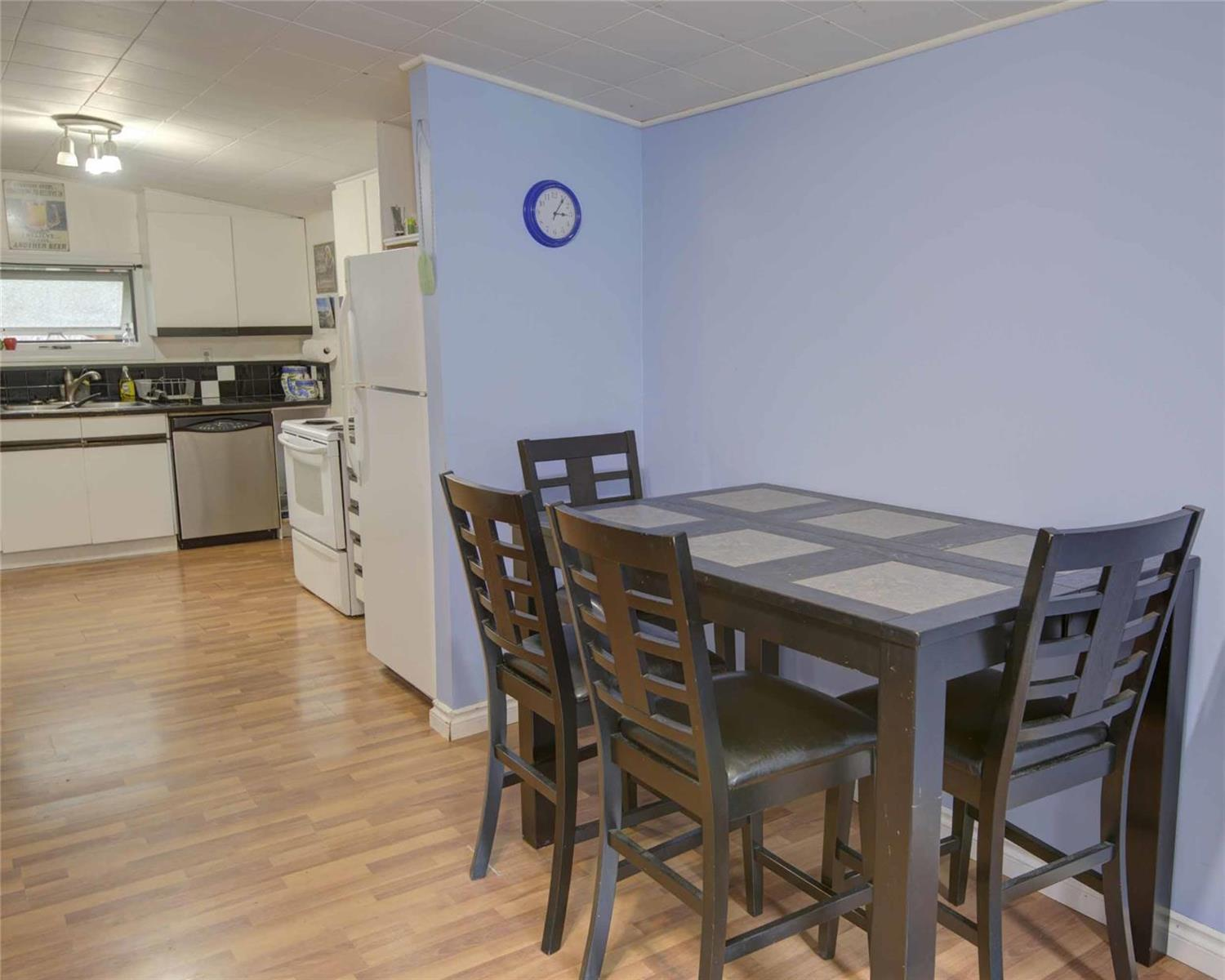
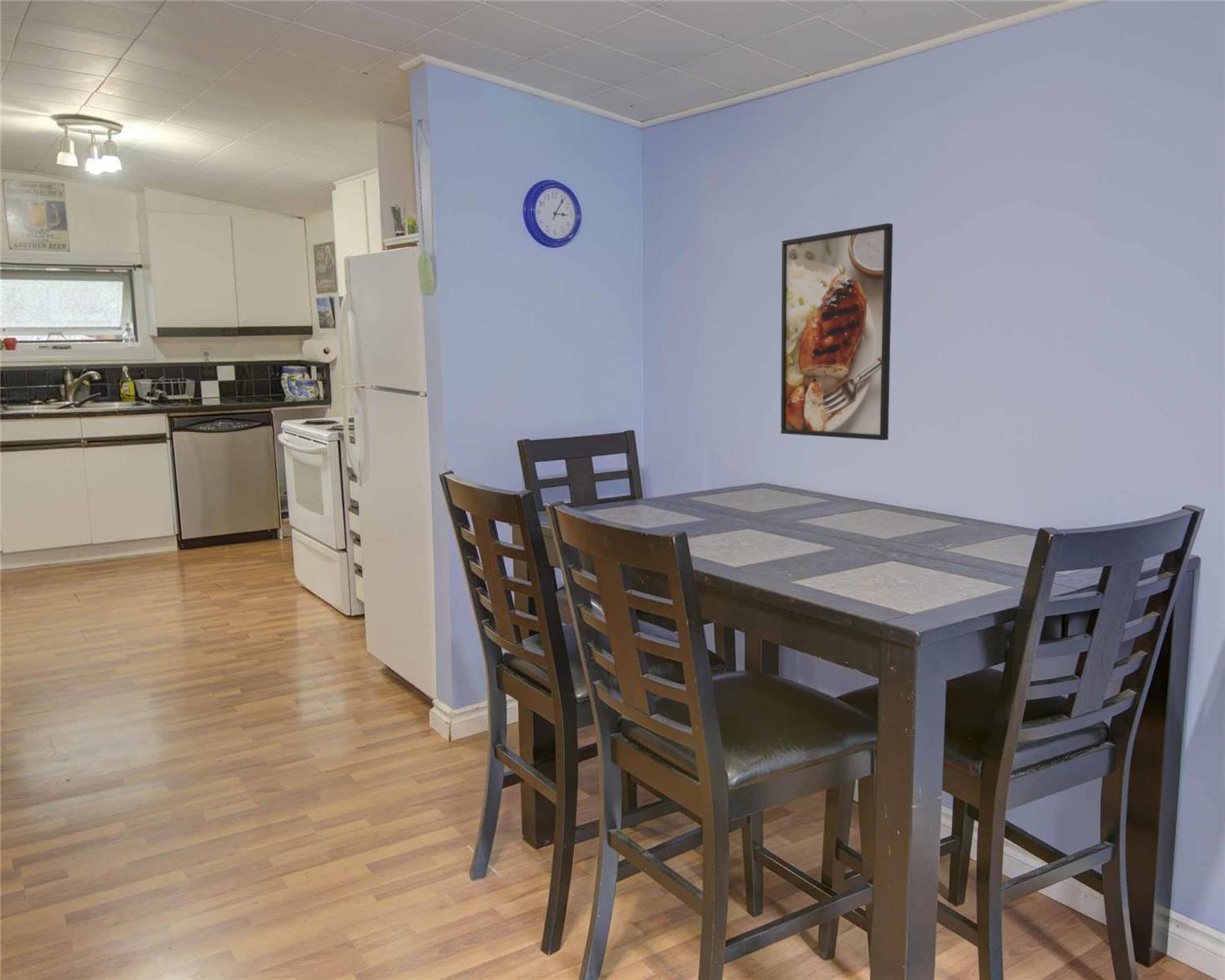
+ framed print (832, 336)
